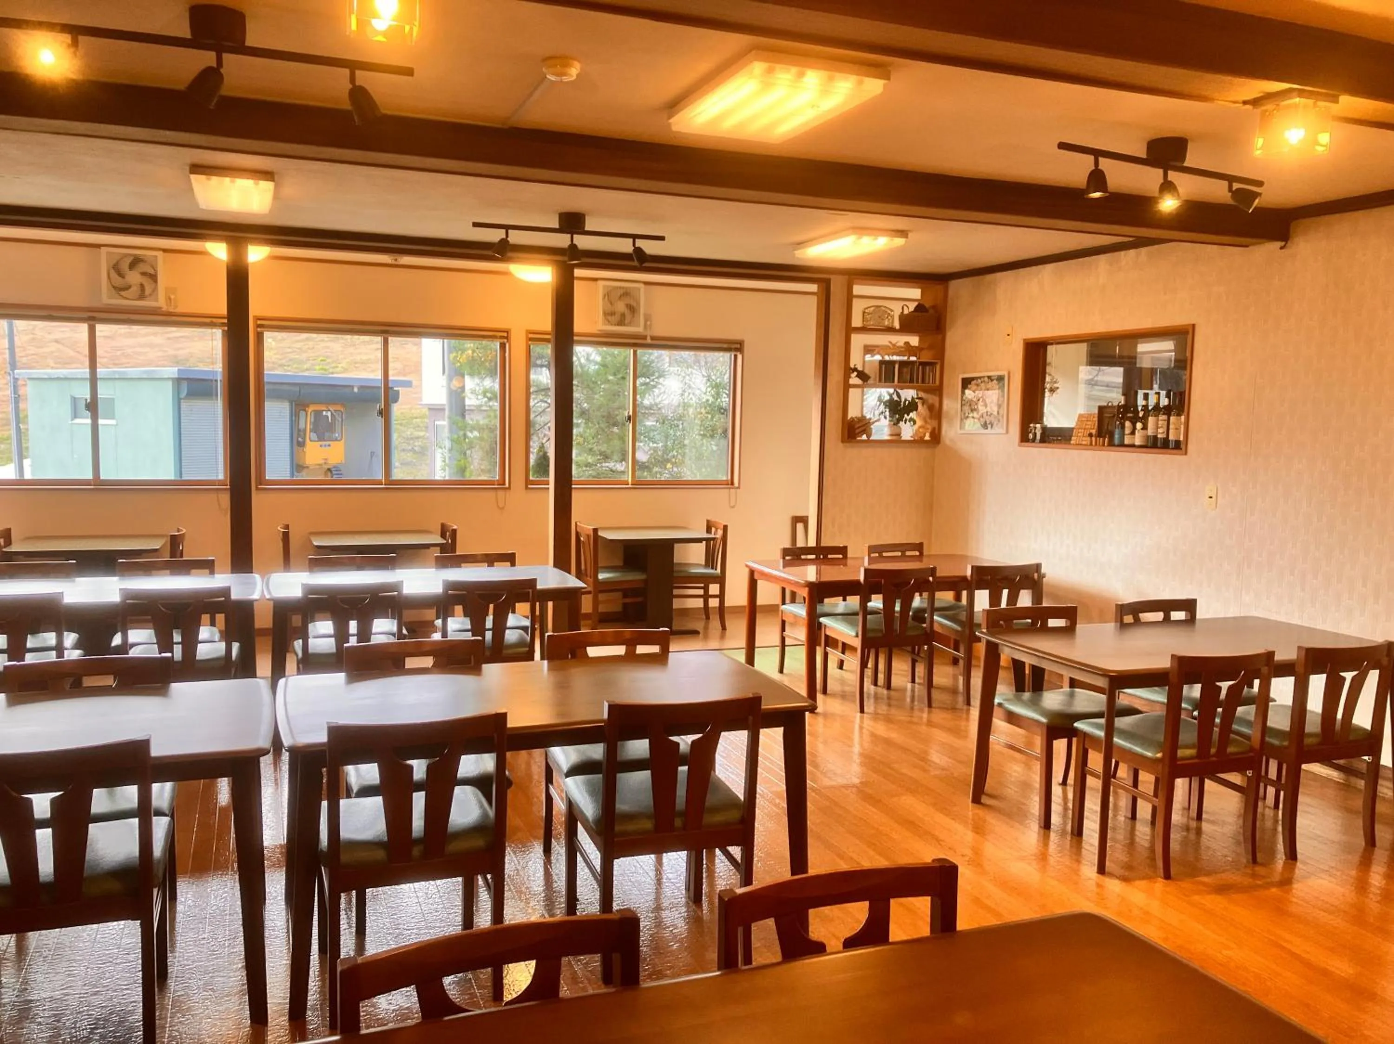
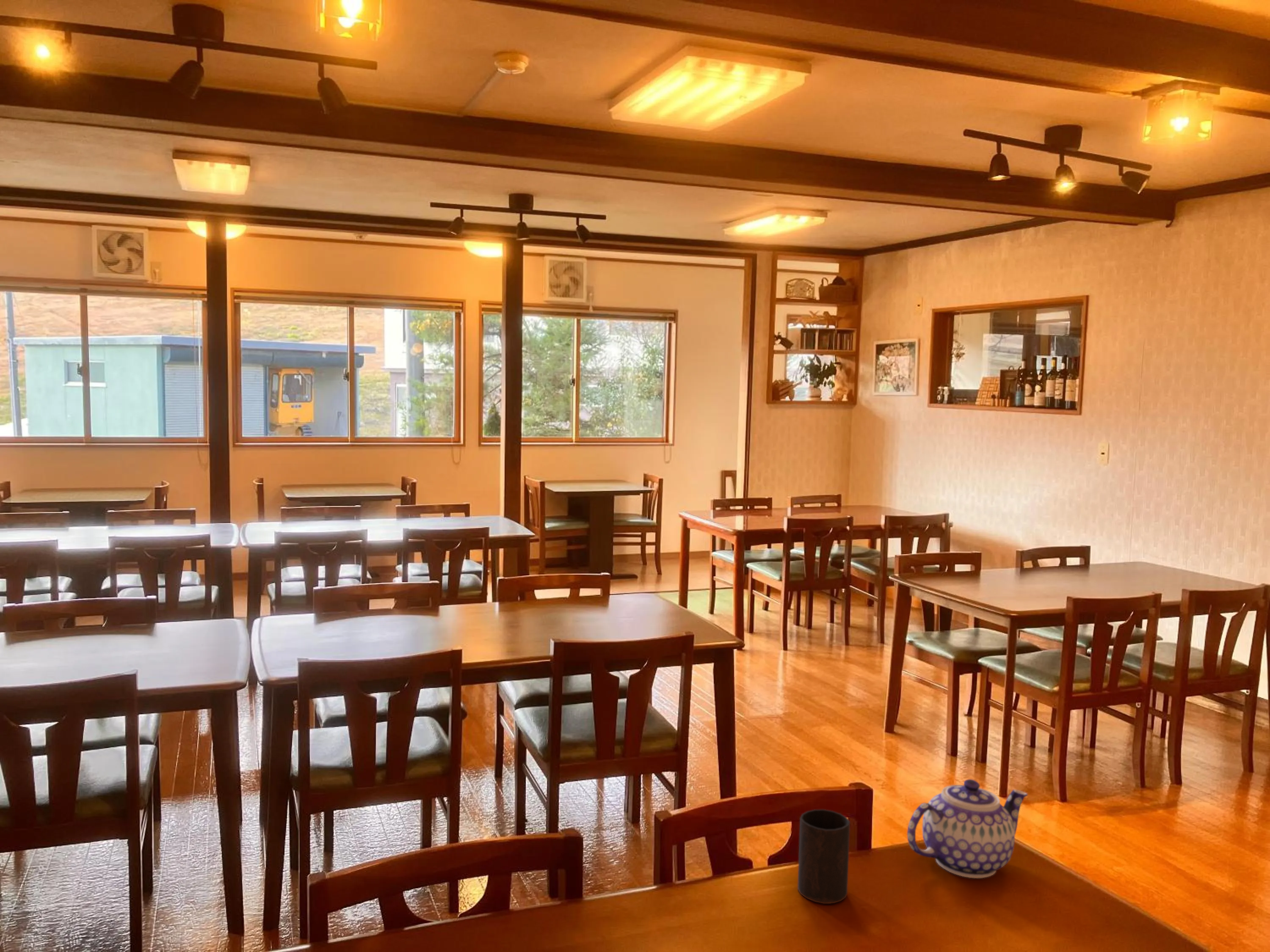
+ teapot (969, 822)
+ cup (823, 855)
